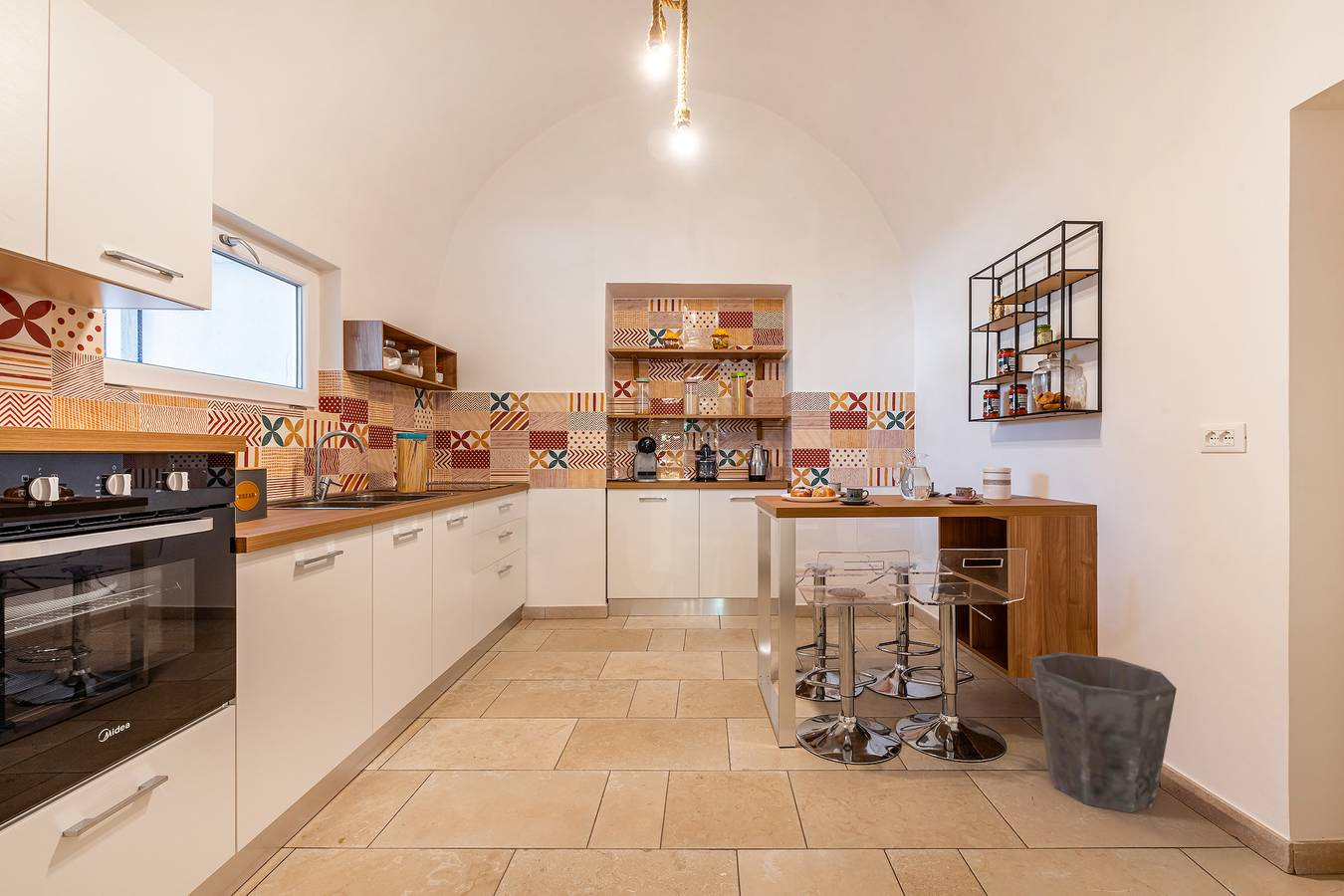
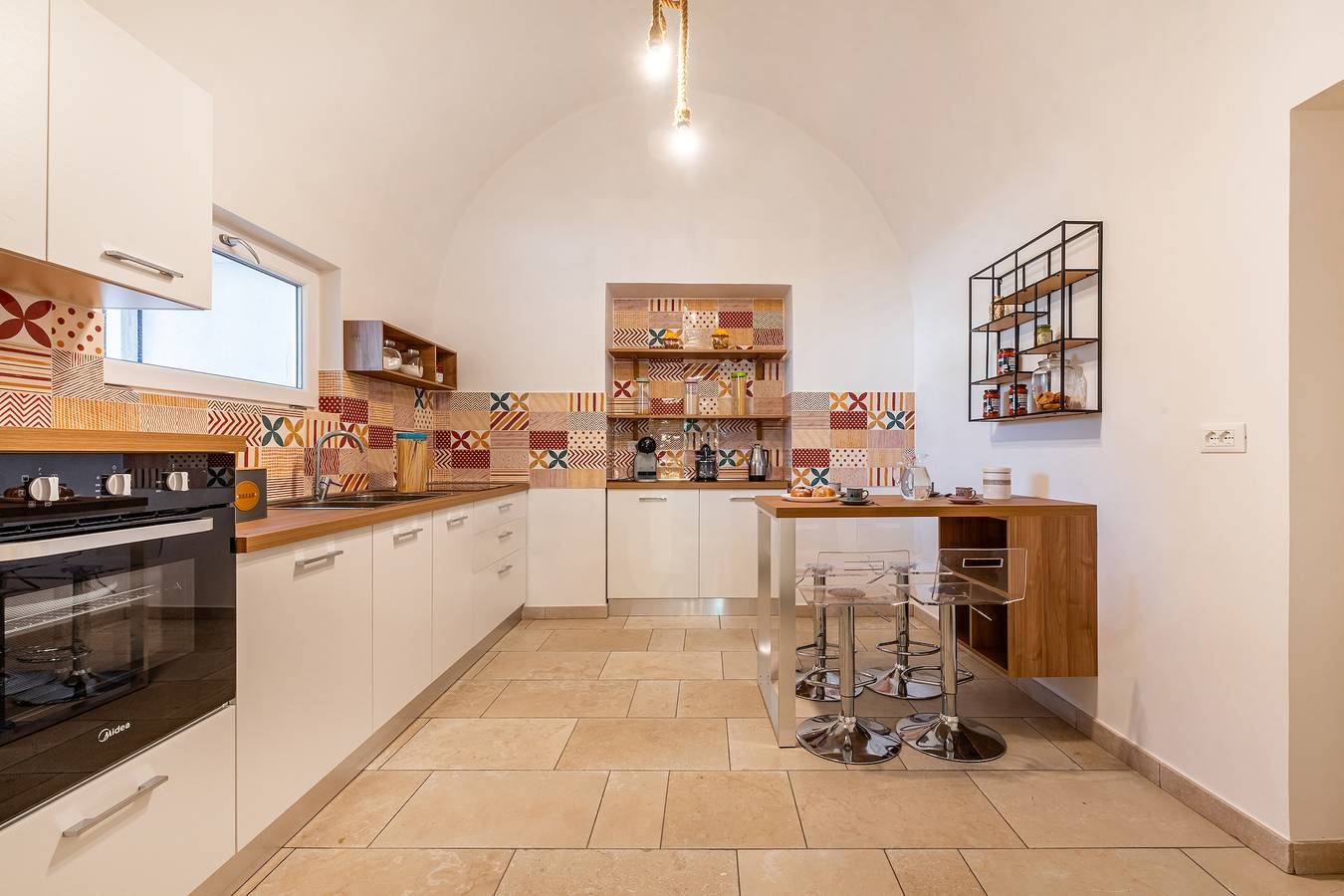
- waste bin (1098, 729)
